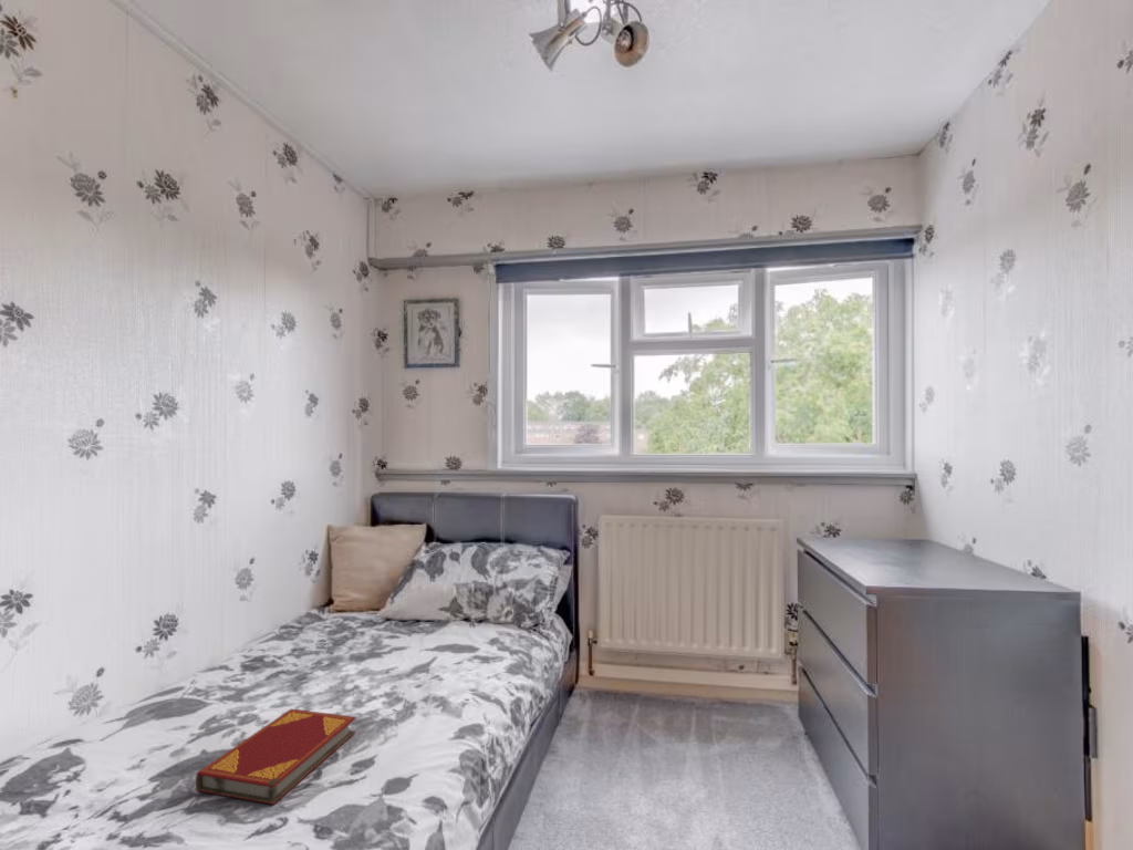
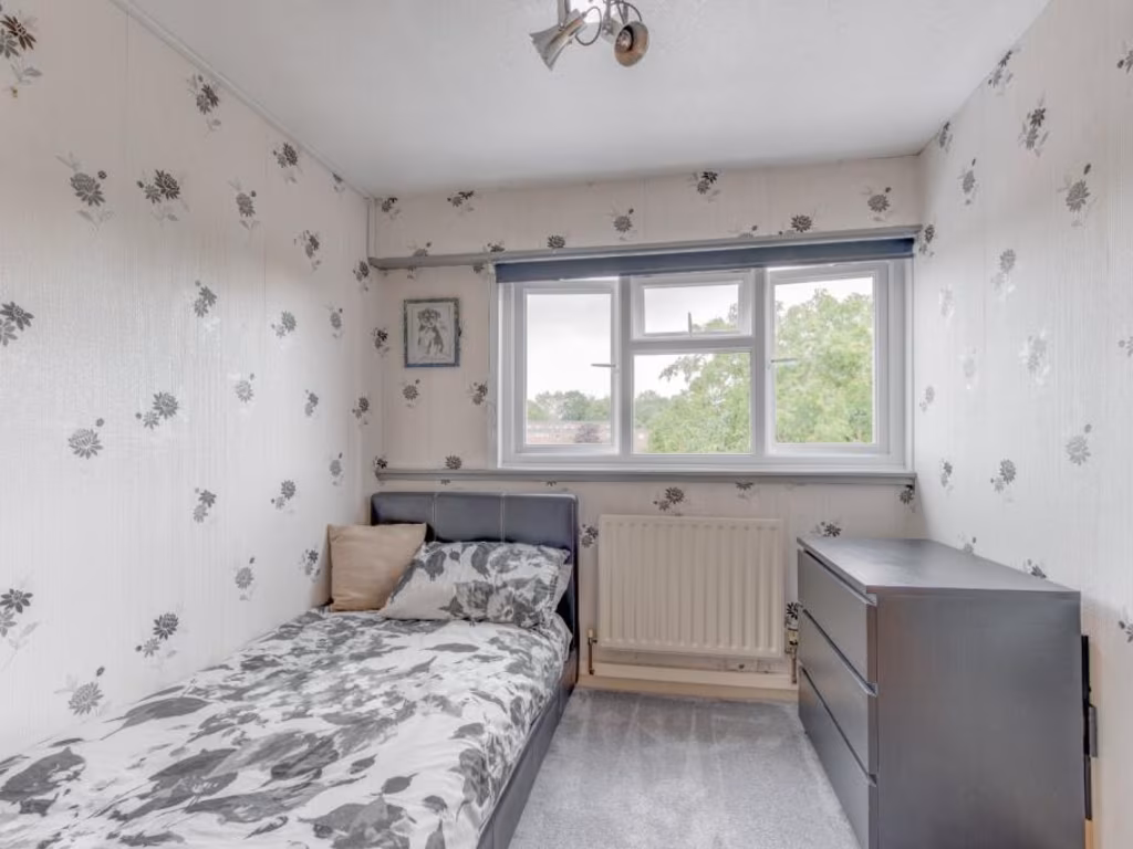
- hardback book (282, 750)
